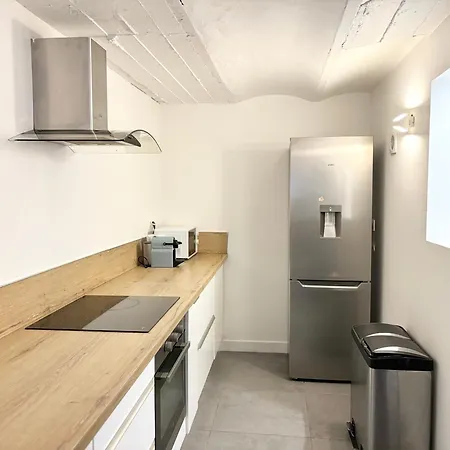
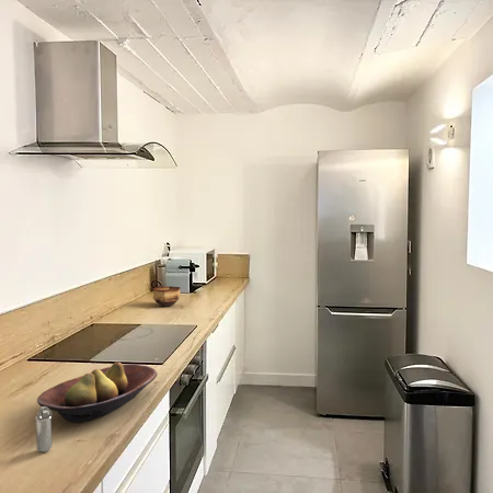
+ shaker (44, 428)
+ bowl (167, 297)
+ fruit bowl (102, 386)
